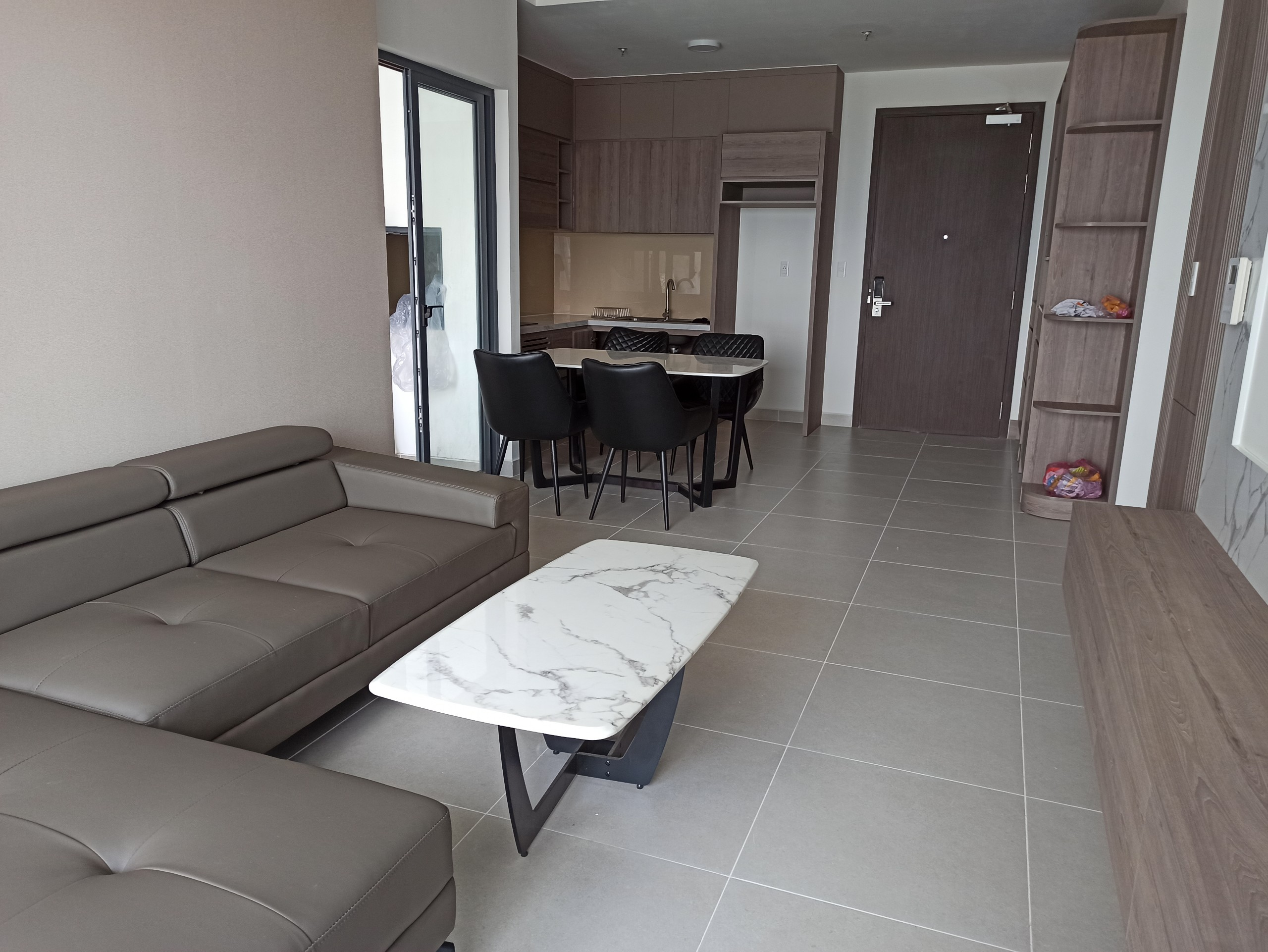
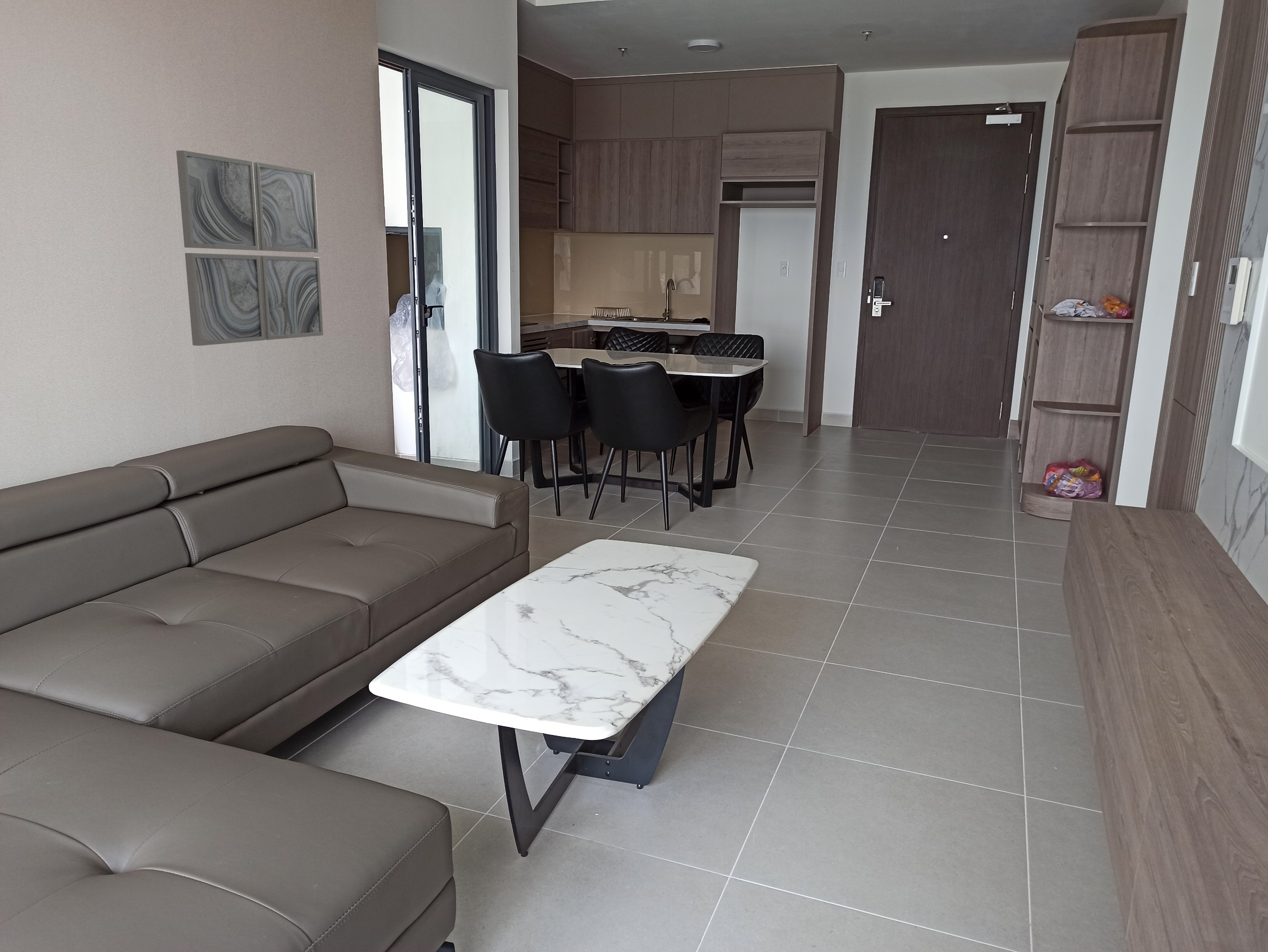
+ wall art (257, 255)
